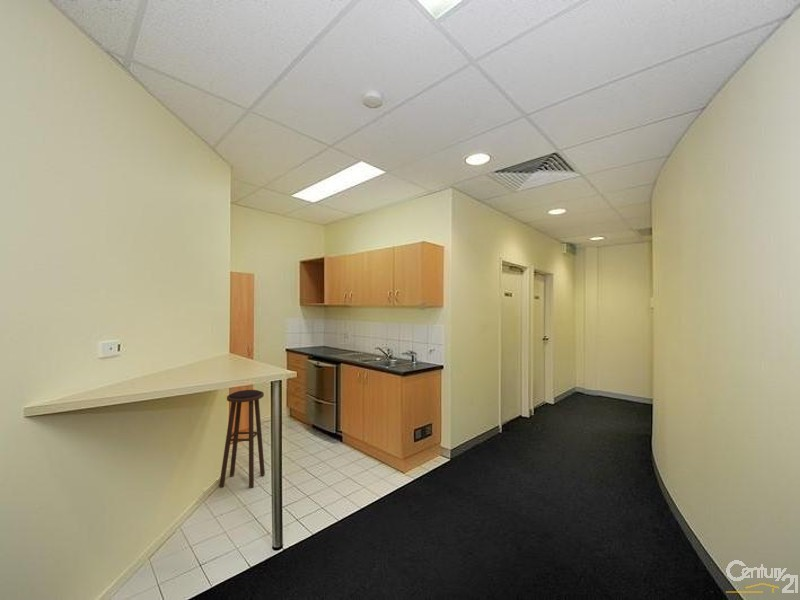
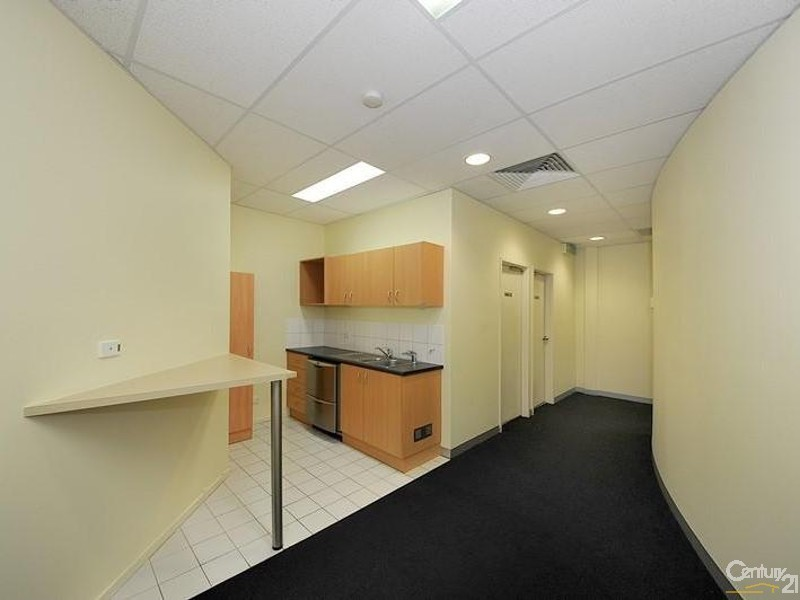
- stool (243, 439)
